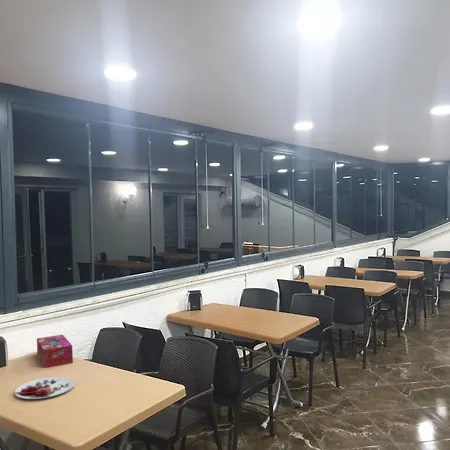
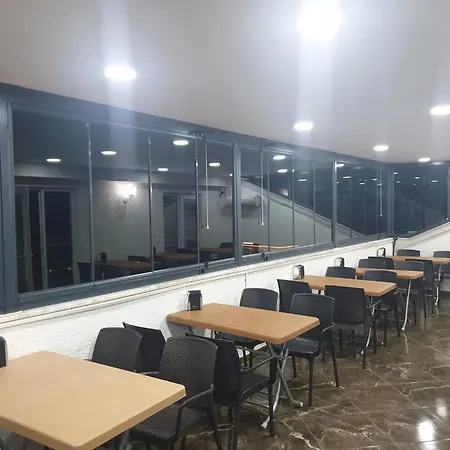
- tissue box (54, 350)
- plate (45, 386)
